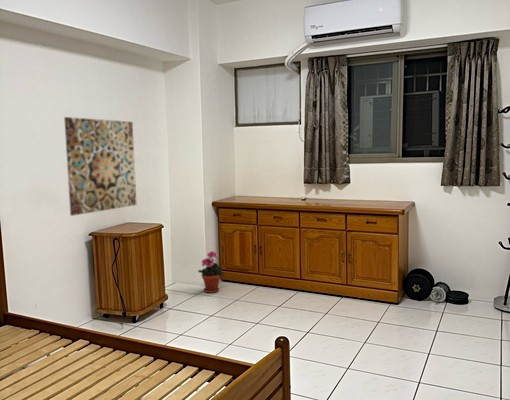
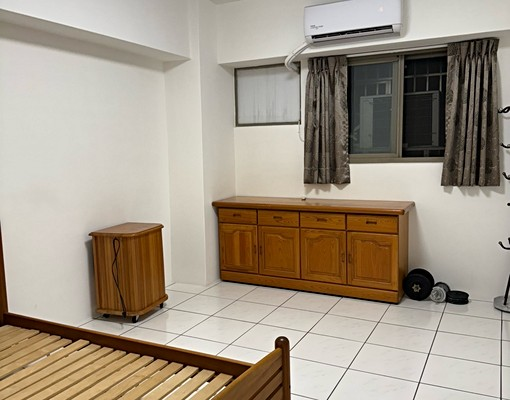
- potted plant (210, 271)
- wall art (103, 165)
